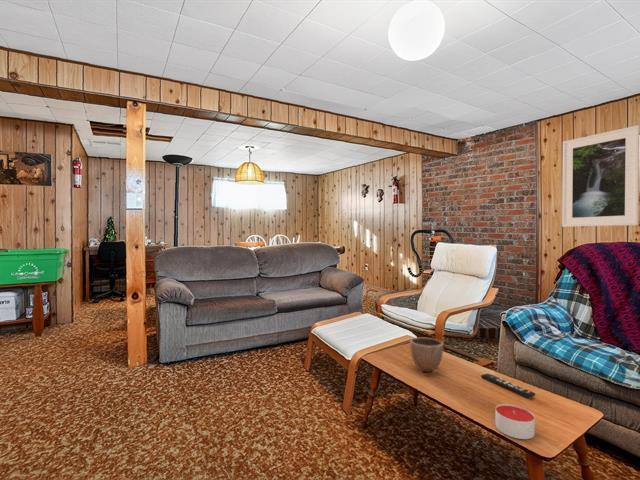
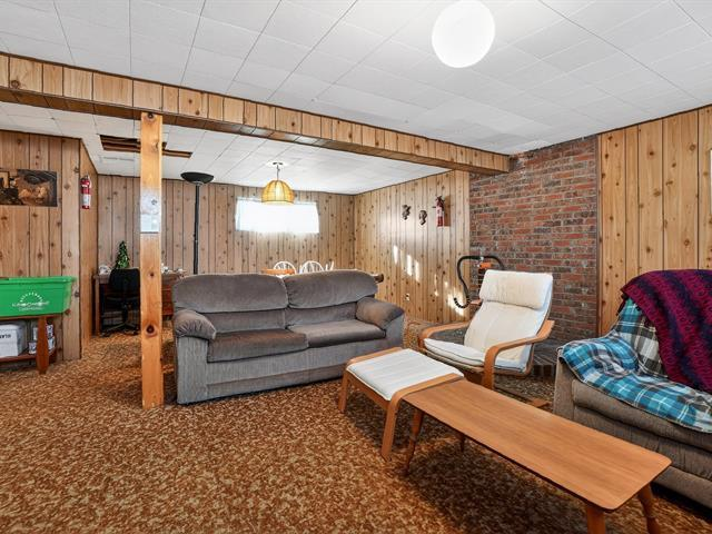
- remote control (506, 384)
- candle (514, 420)
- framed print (597, 180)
- decorative bowl (426, 355)
